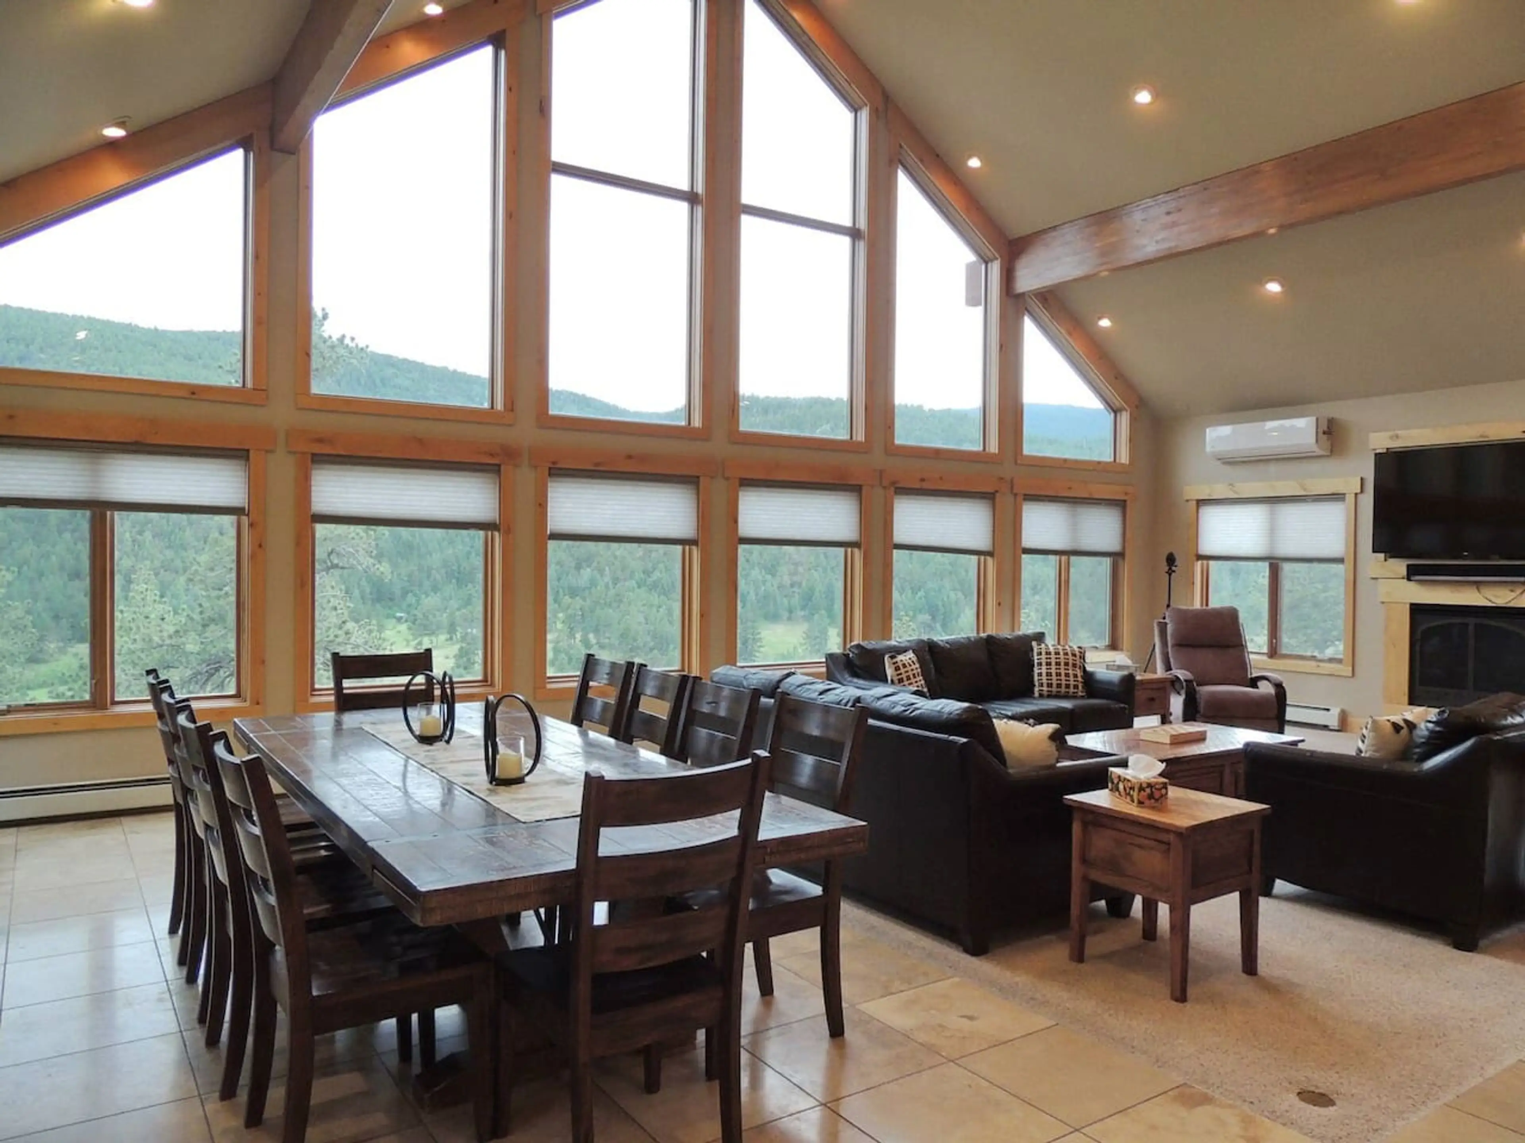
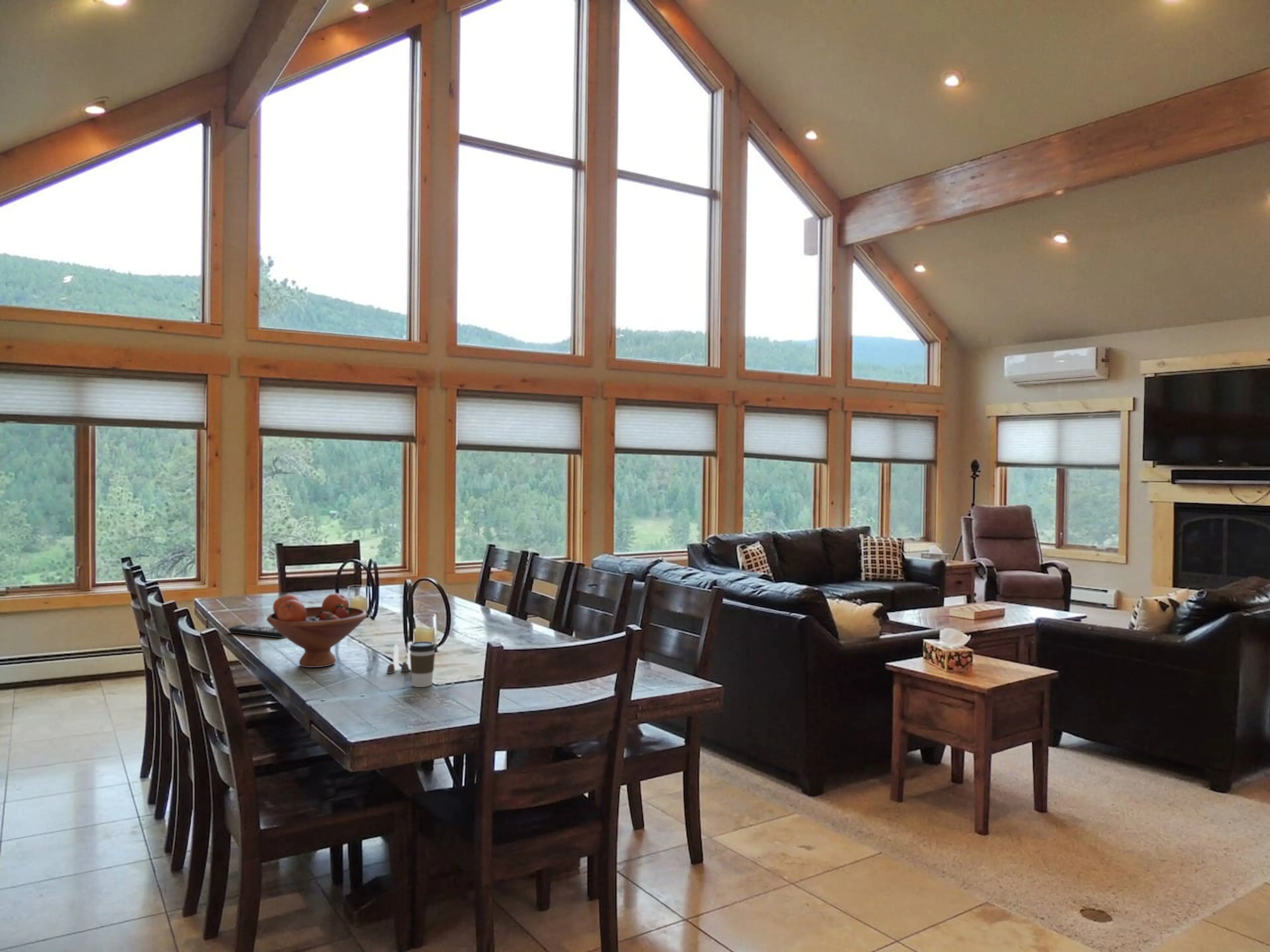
+ salt and pepper shaker set (407, 656)
+ fruit bowl (318, 629)
+ coffee cup (422, 664)
+ remote control (260, 631)
